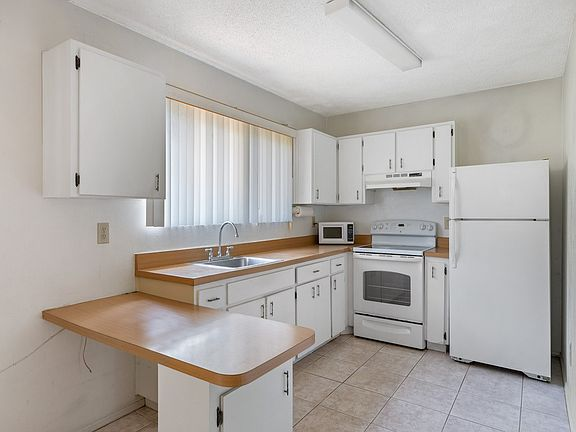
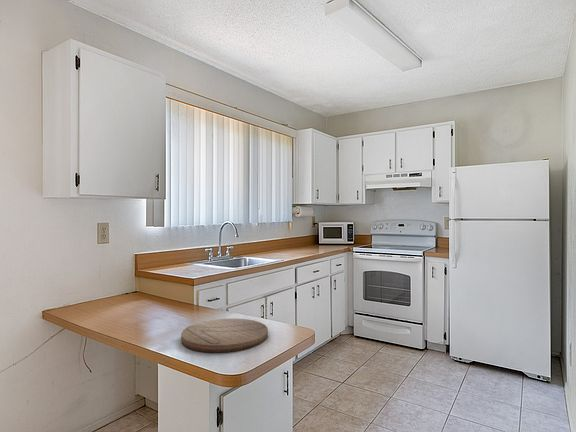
+ cutting board (225, 333)
